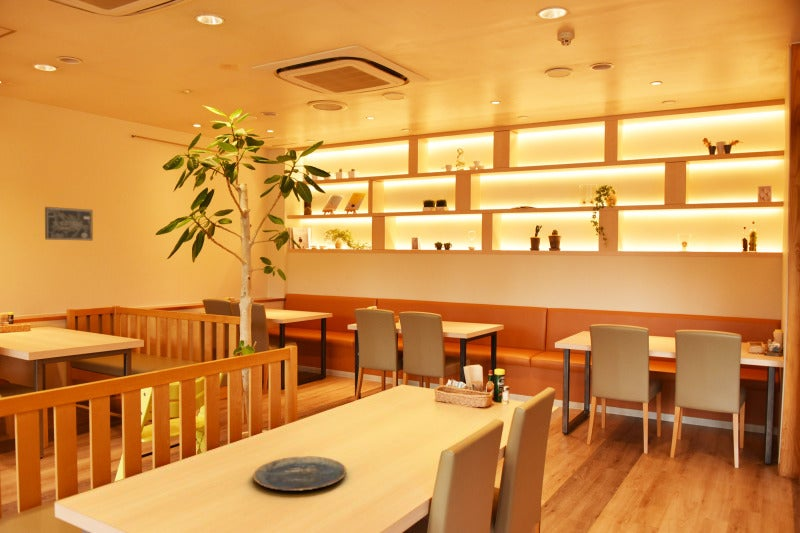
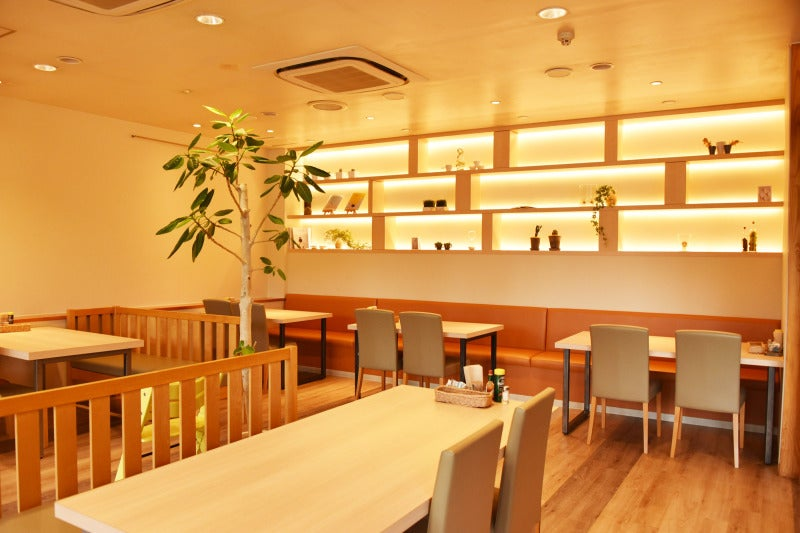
- wall art (69, 224)
- plate (300, 473)
